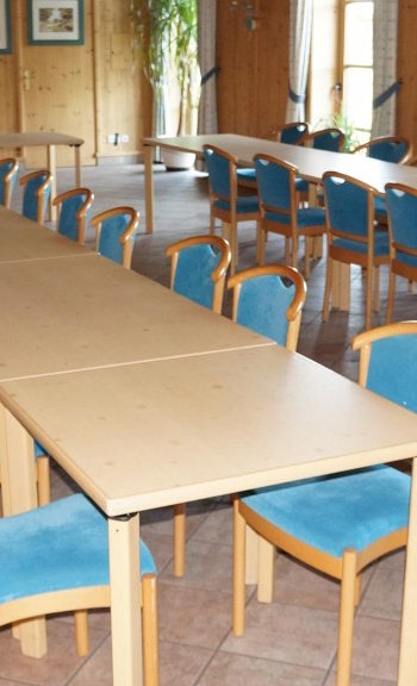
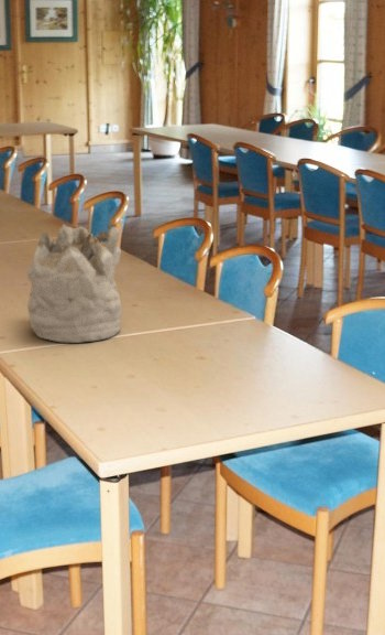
+ mineral sample (75, 276)
